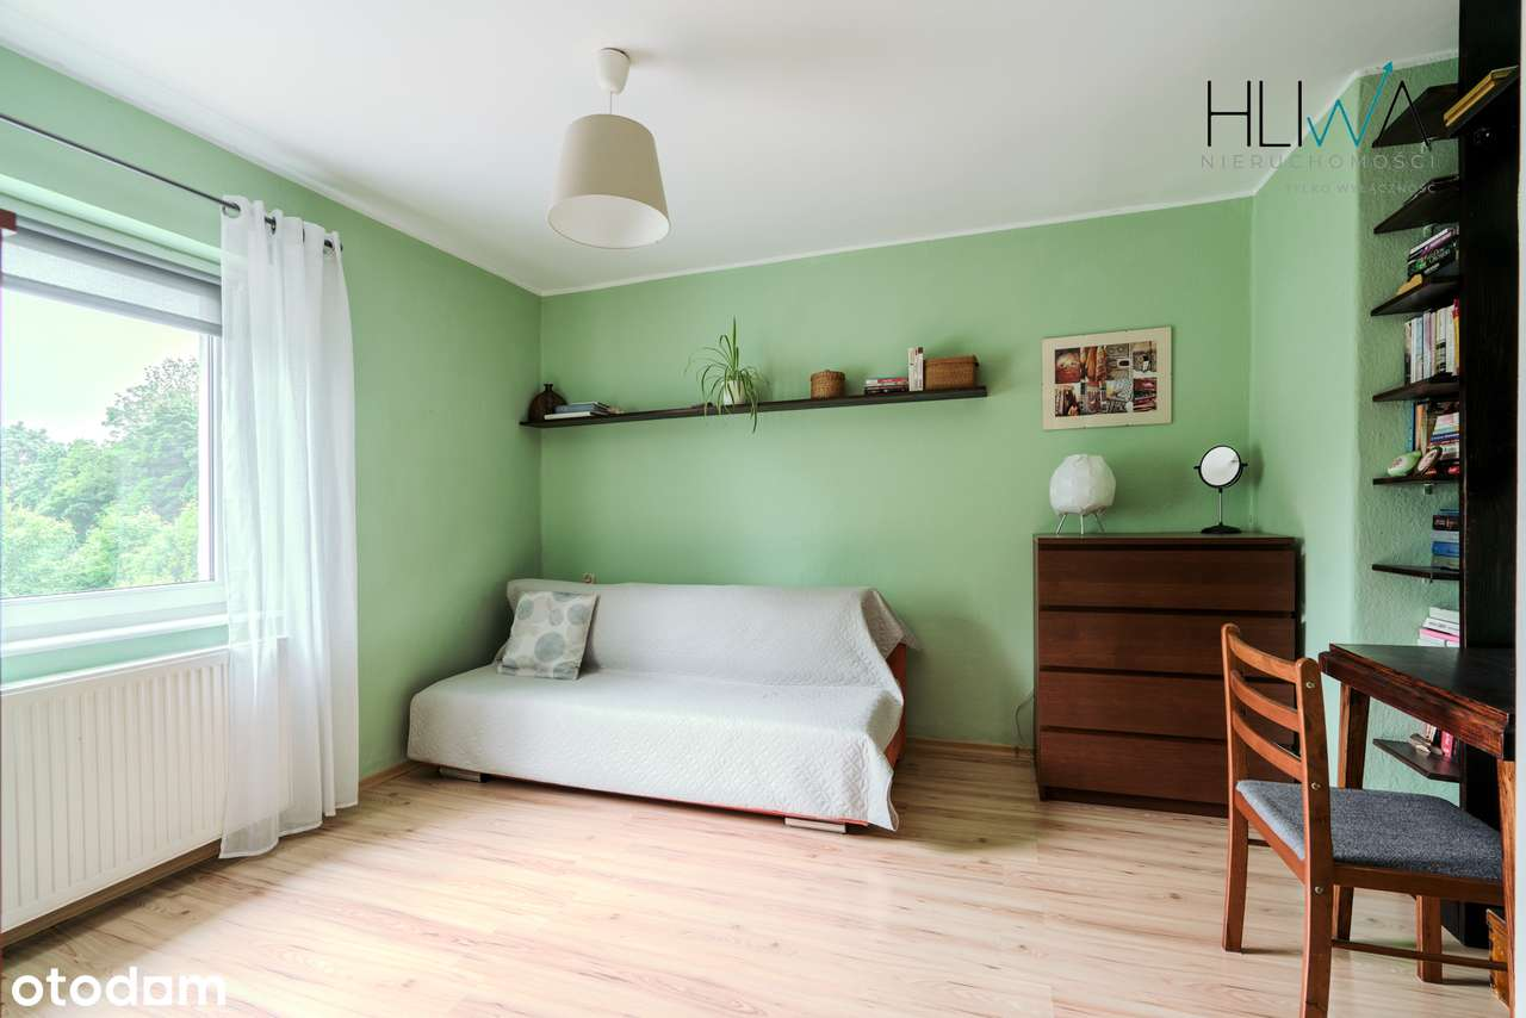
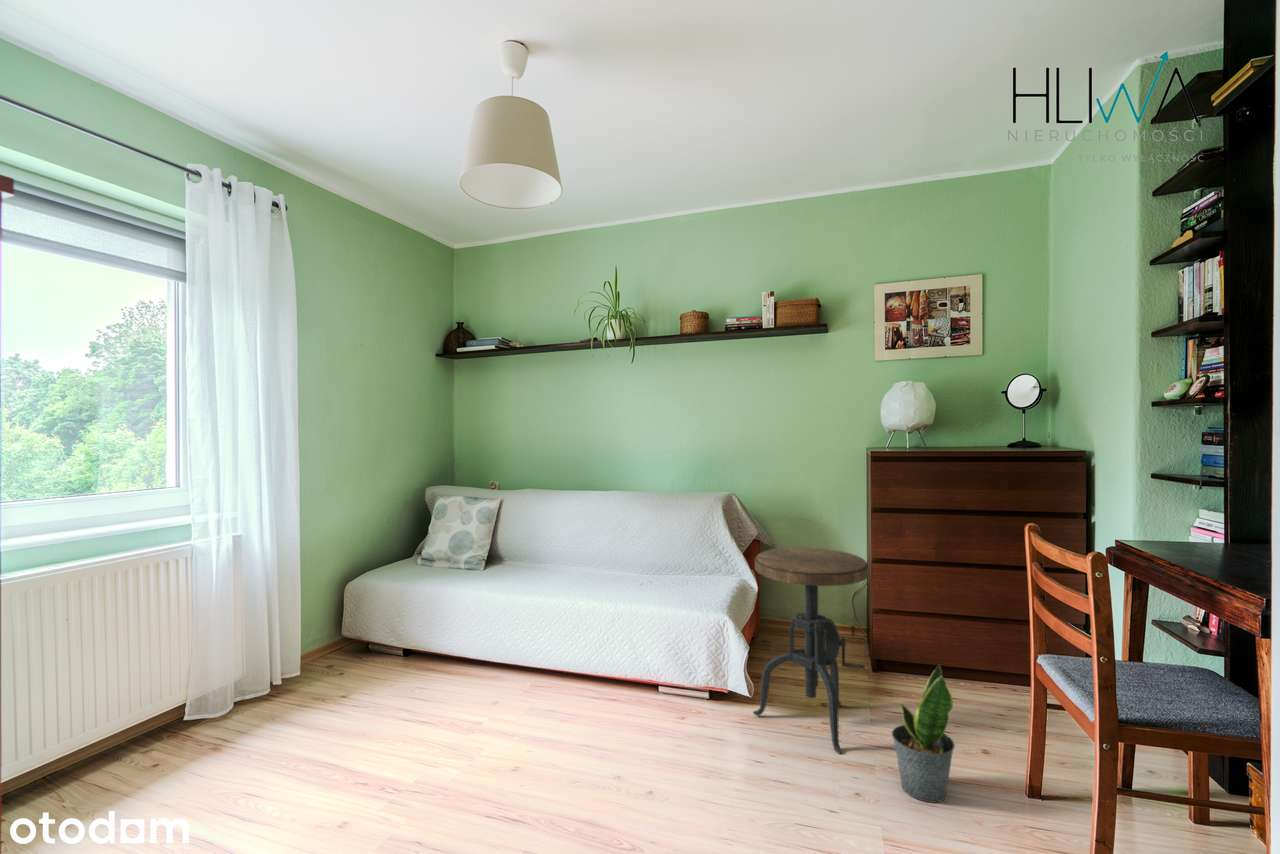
+ side table (809, 641)
+ potted plant (922, 727)
